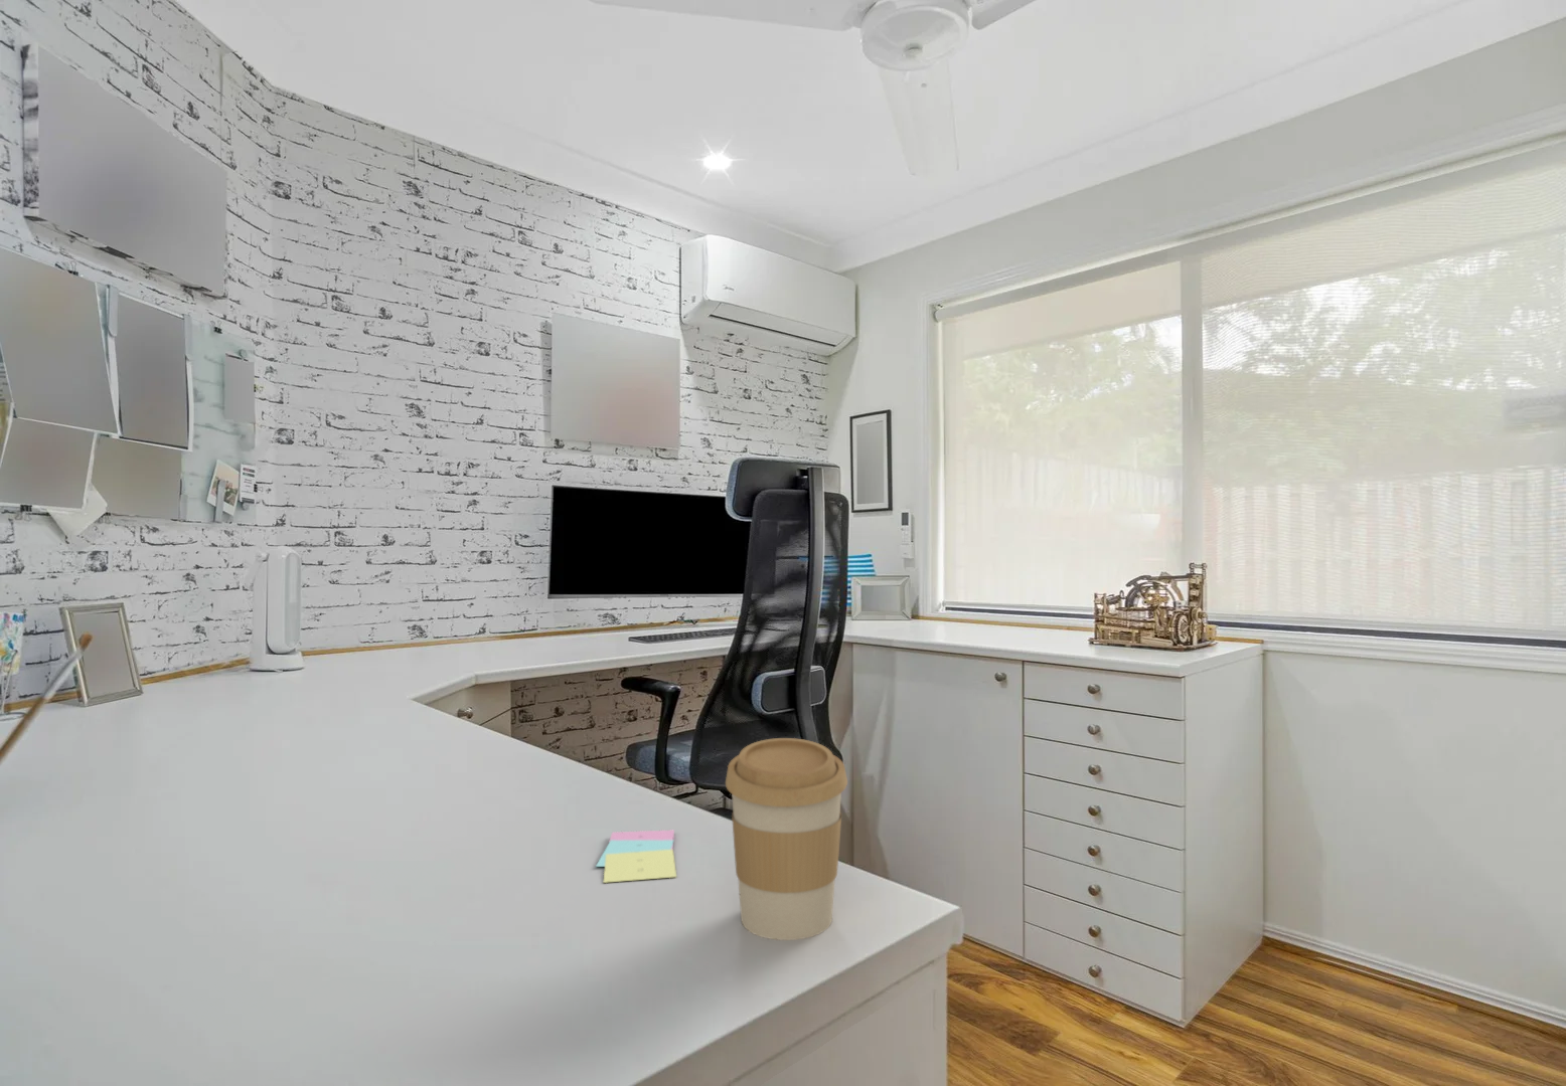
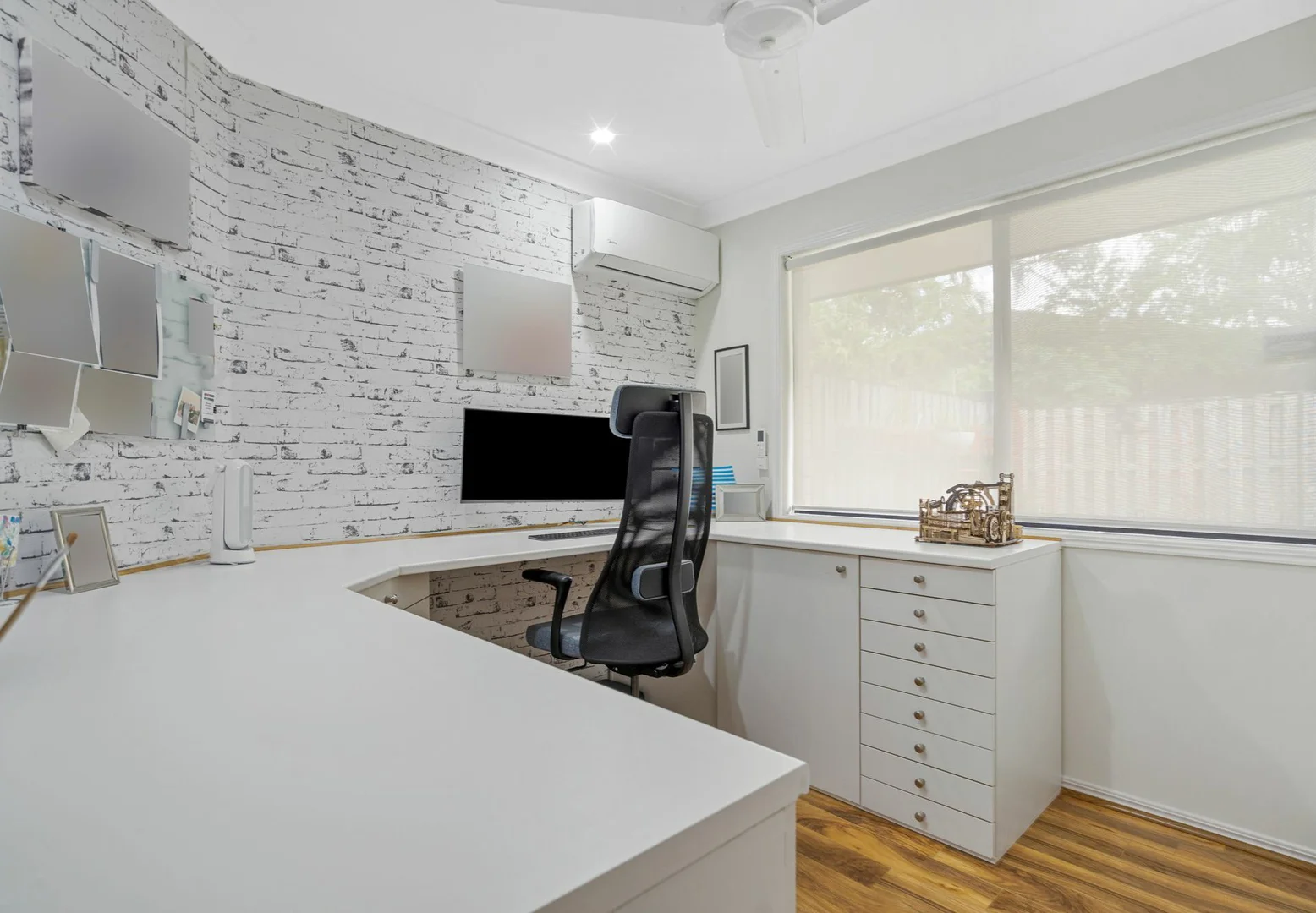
- coffee cup (787, 833)
- sticky notes (638, 854)
